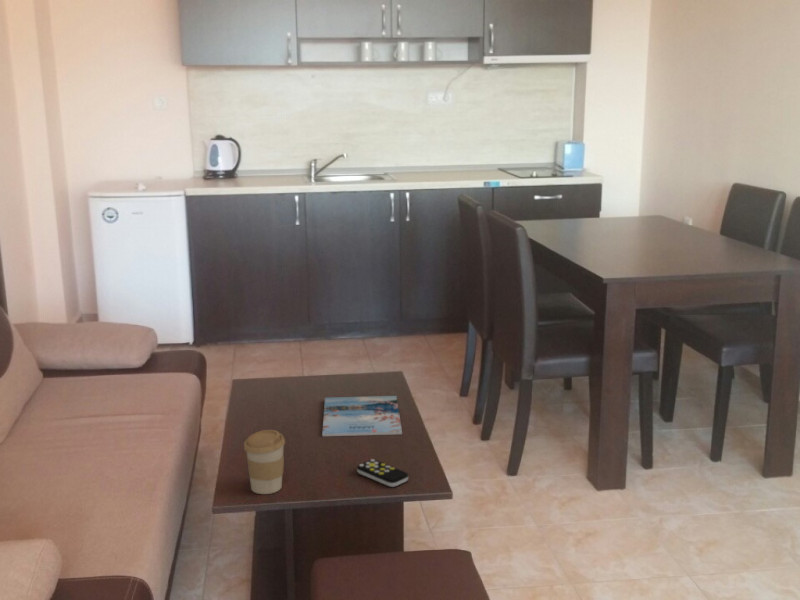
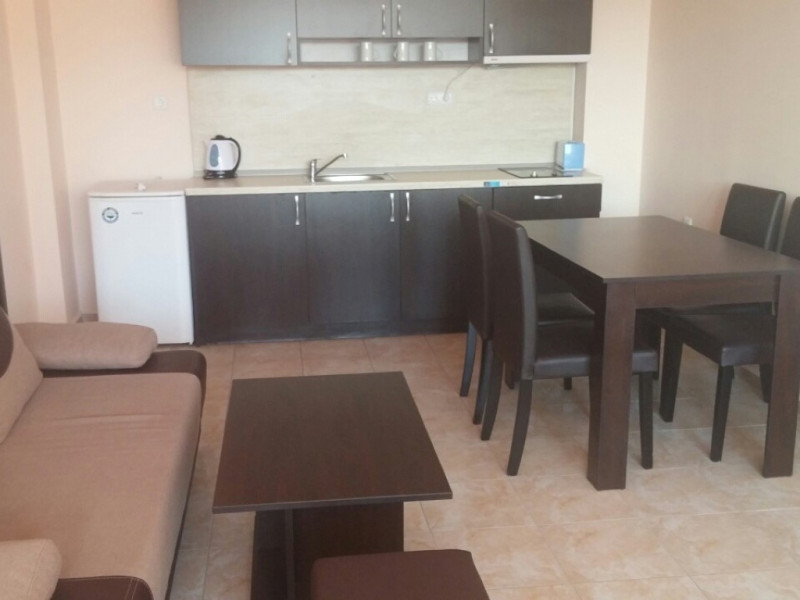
- remote control (382, 472)
- coffee cup (265, 461)
- magazine (361, 415)
